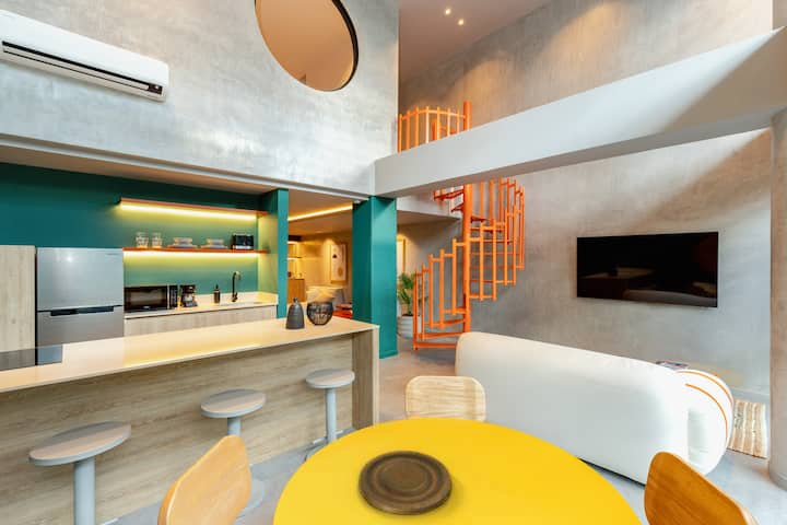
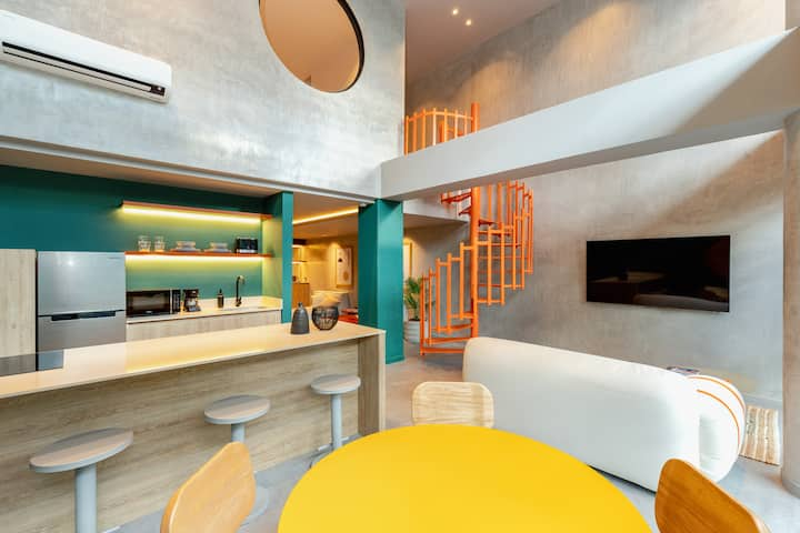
- plate (404, 478)
